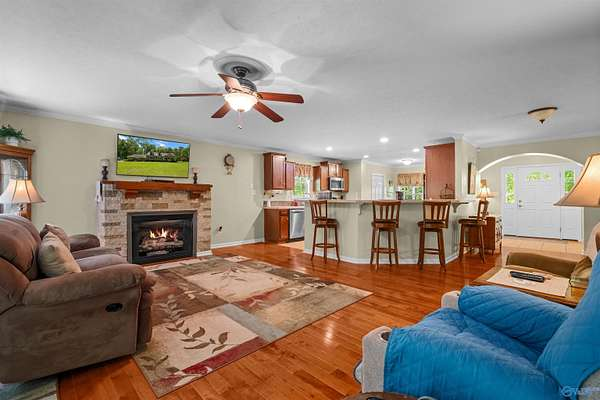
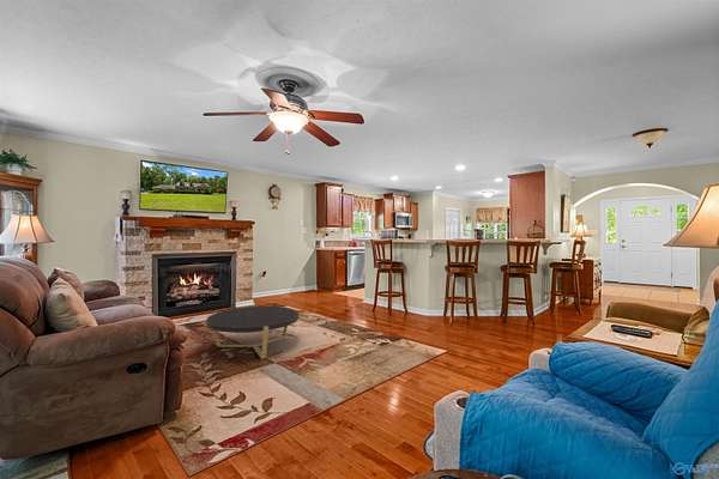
+ coffee table (254, 331)
